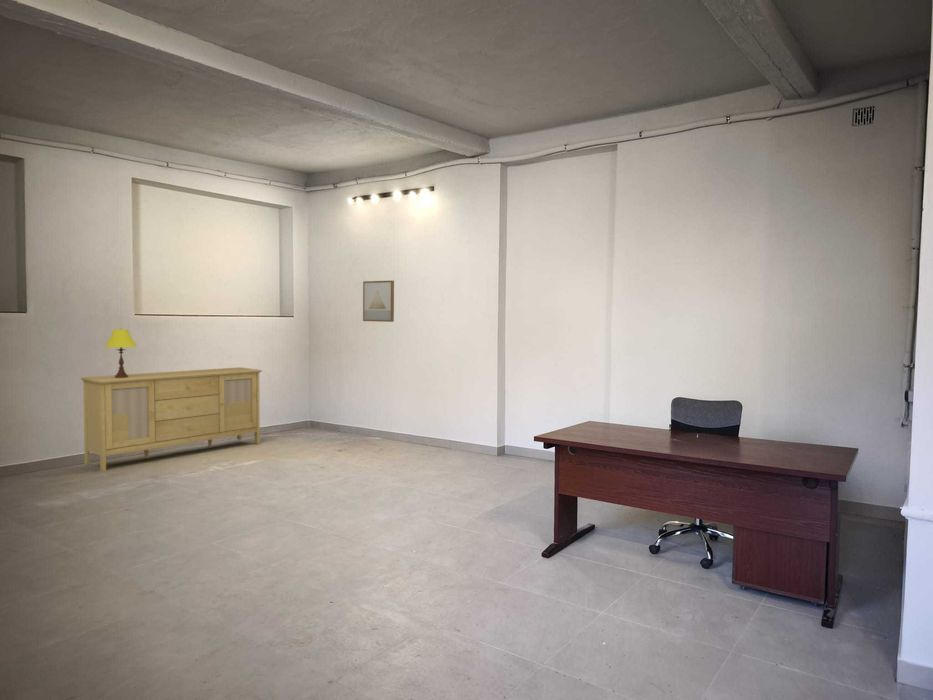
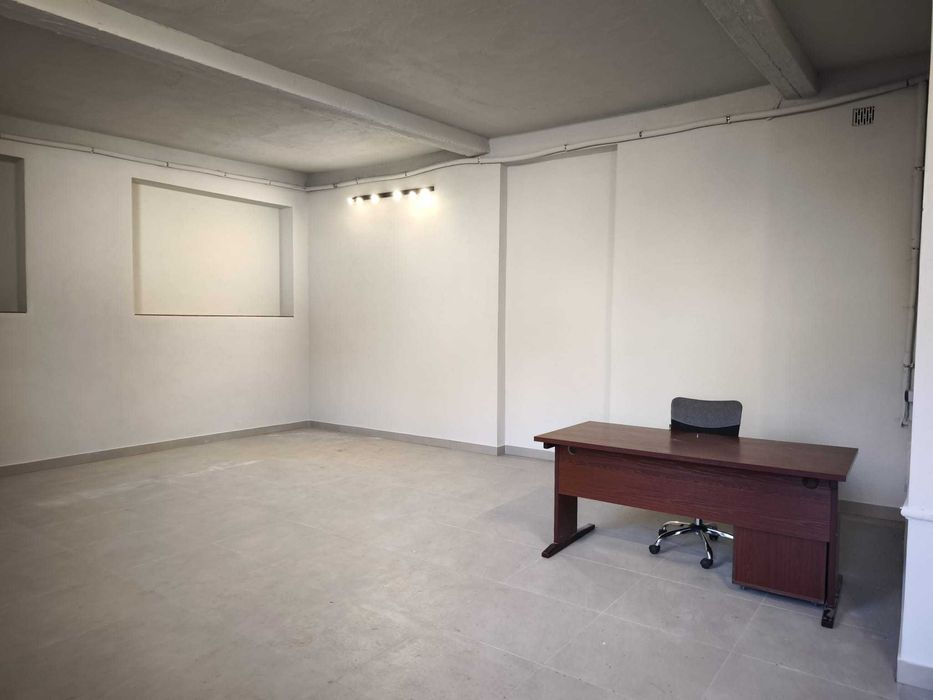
- table lamp (121, 353)
- sideboard (179, 413)
- wall art (378, 301)
